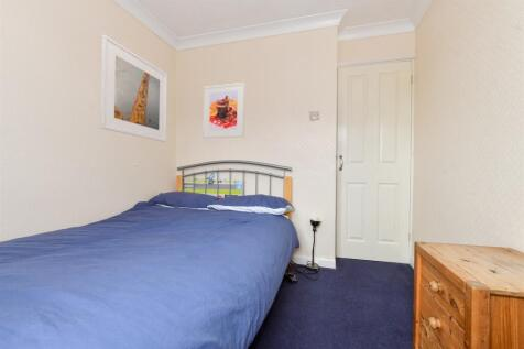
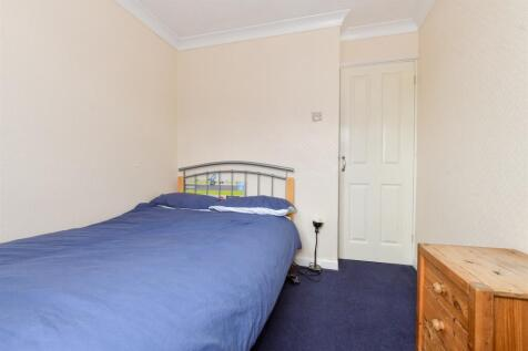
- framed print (222, 110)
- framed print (139, 97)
